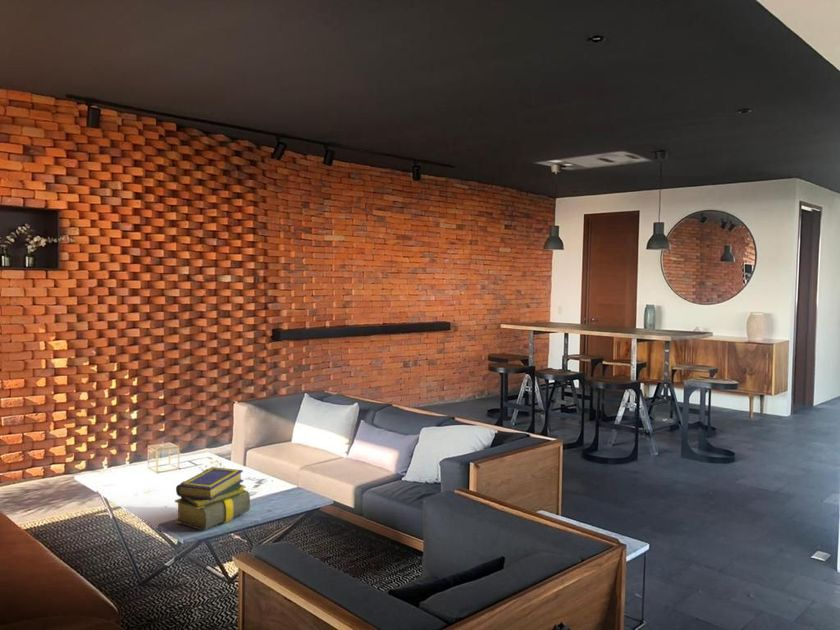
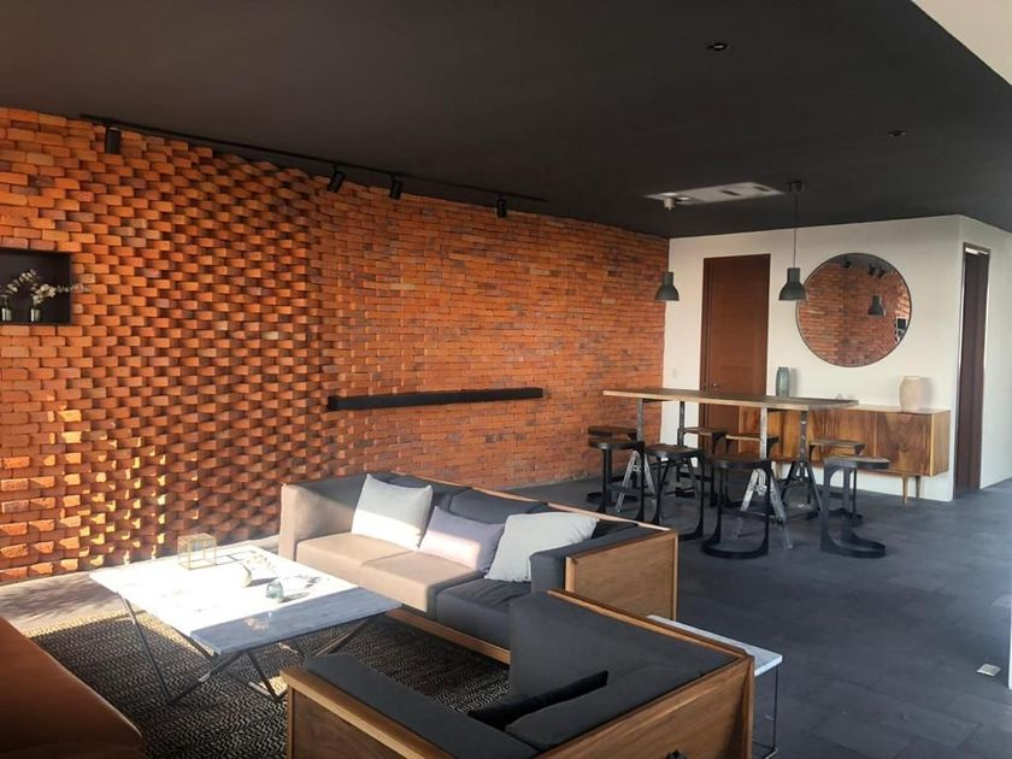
- stack of books (212, 496)
